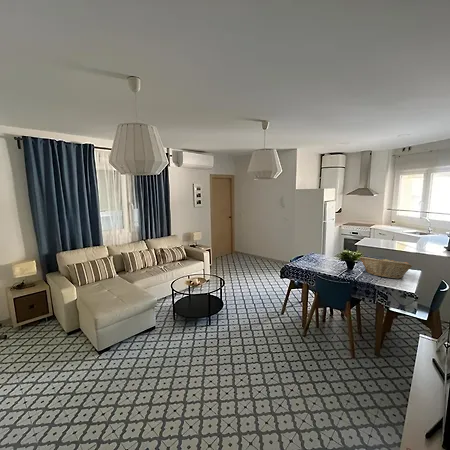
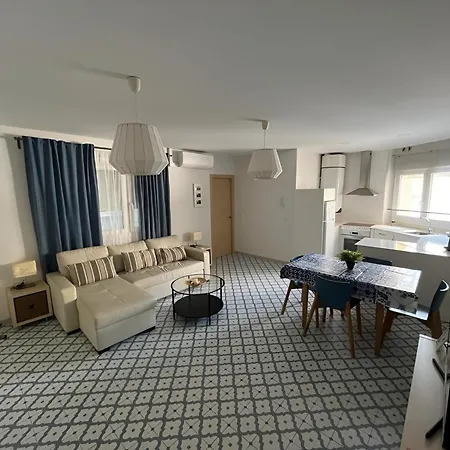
- fruit basket (384, 265)
